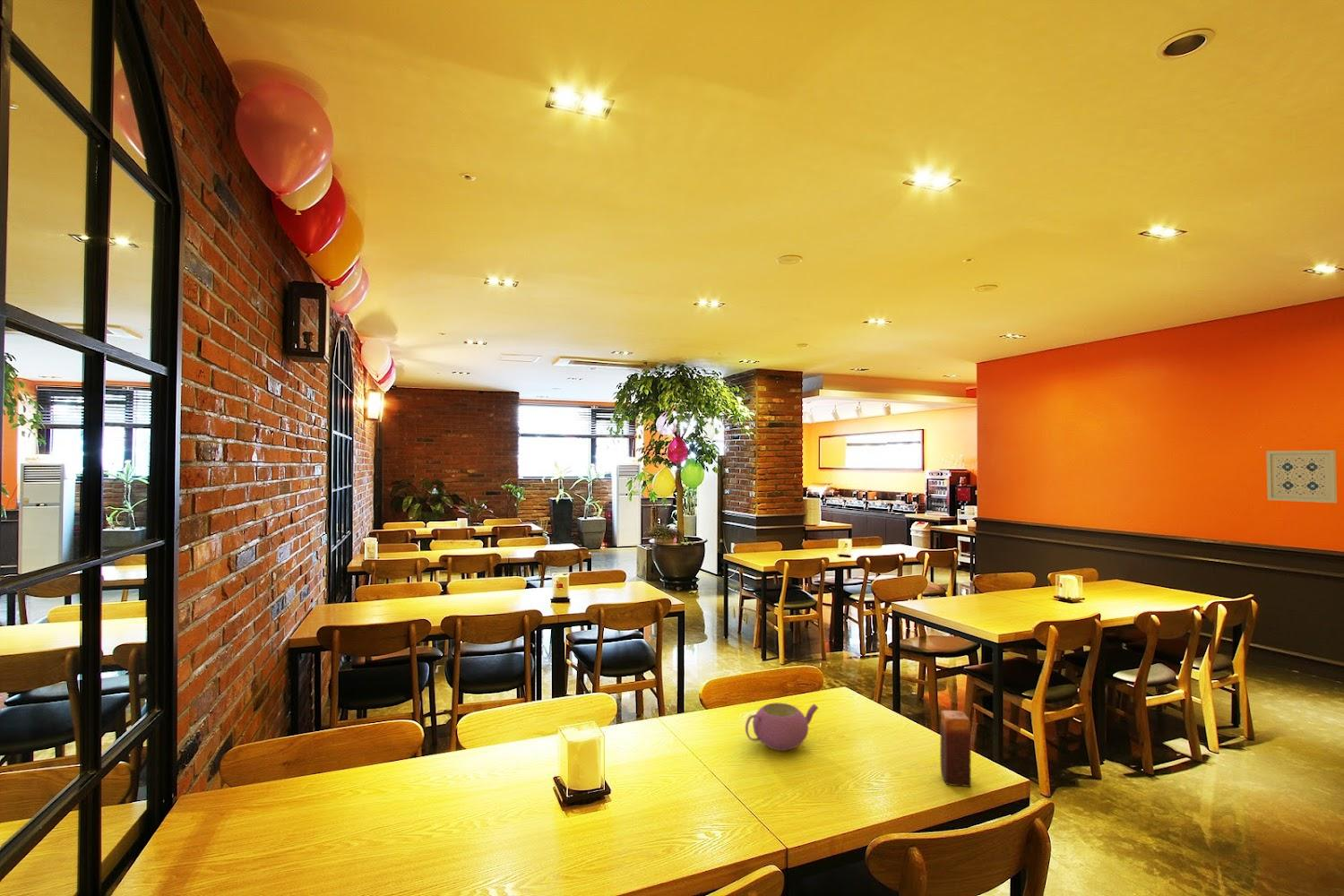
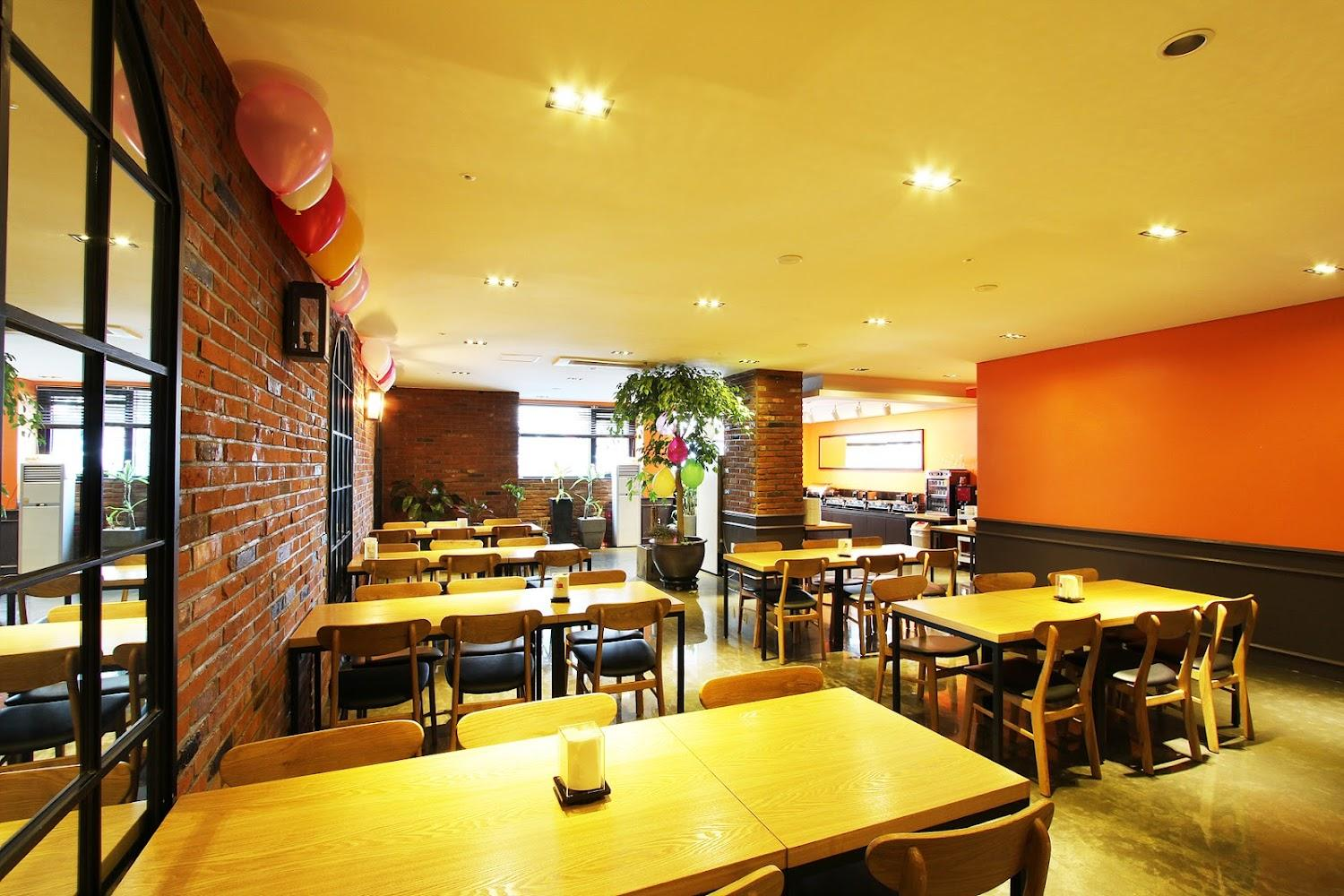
- teapot (782, 726)
- wall art (1300, 476)
- candle (954, 746)
